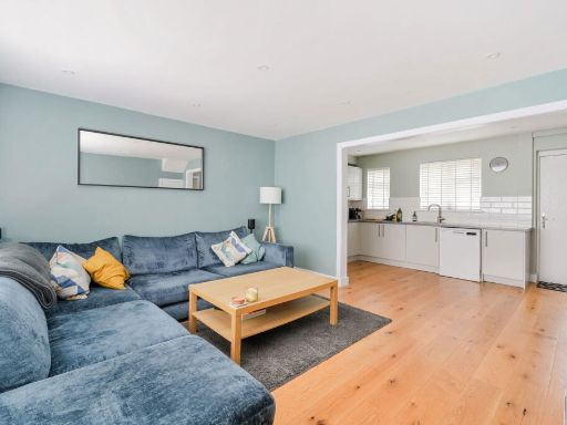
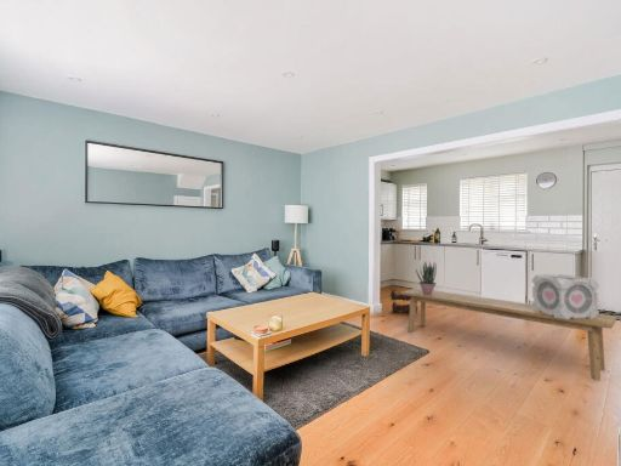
+ decorative container (563, 295)
+ potted plant (426, 277)
+ bench (490, 313)
+ boots (403, 300)
